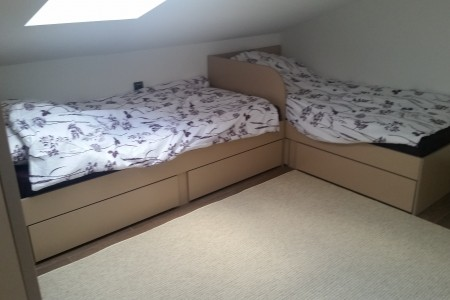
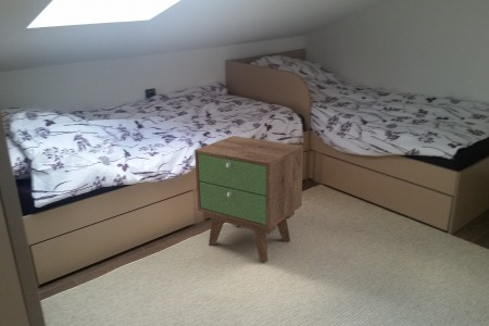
+ nightstand (248, 197)
